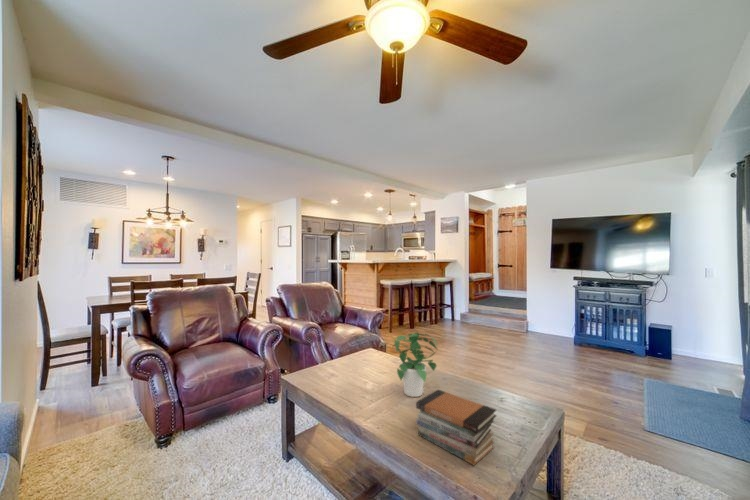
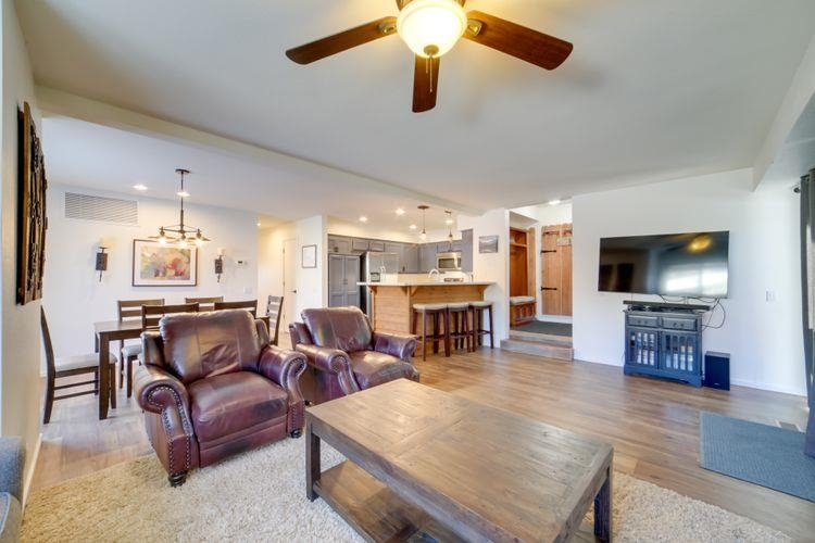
- book stack (454, 423)
- potted plant (415, 362)
